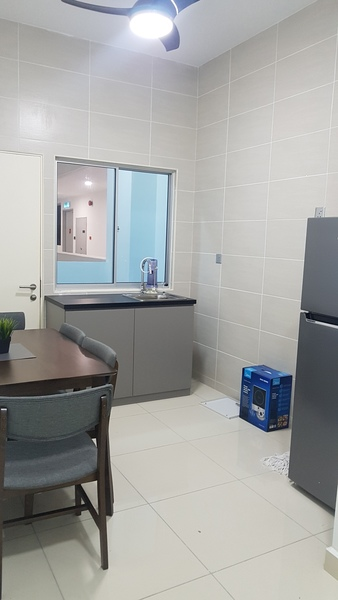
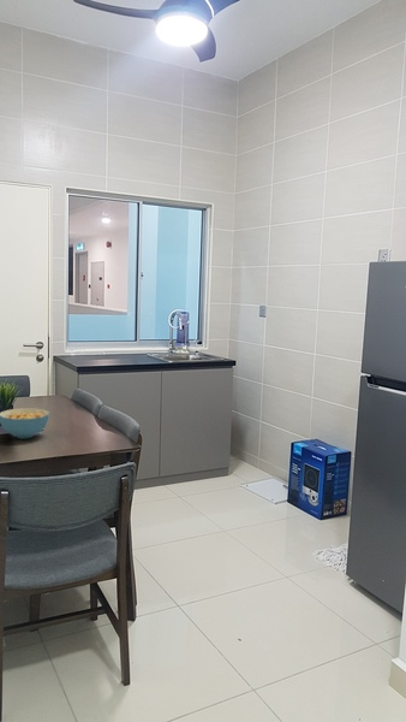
+ cereal bowl (24, 425)
